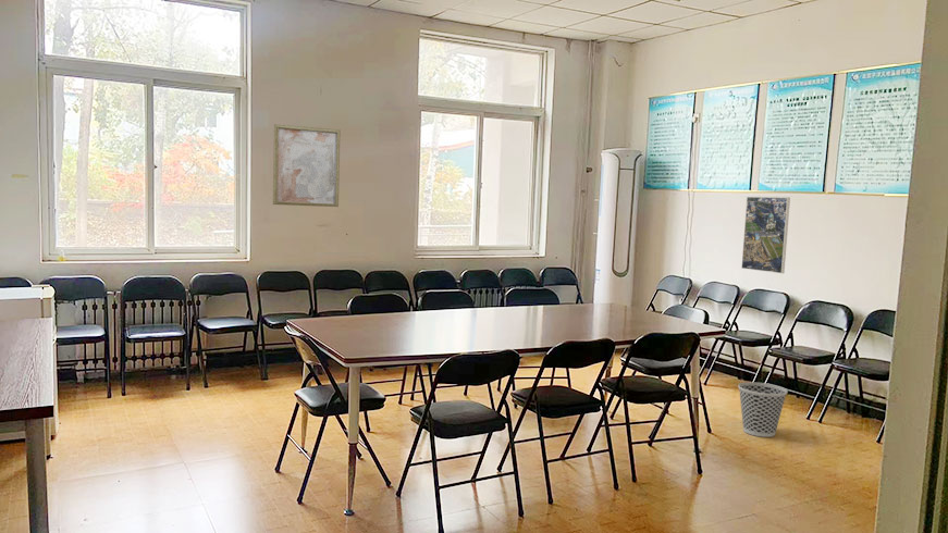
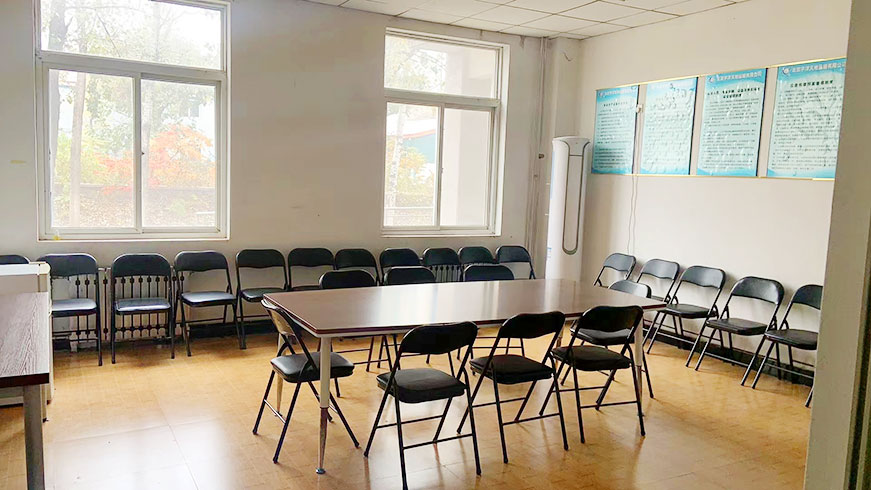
- wastebasket (761, 409)
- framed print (764, 234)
- wall art (307, 166)
